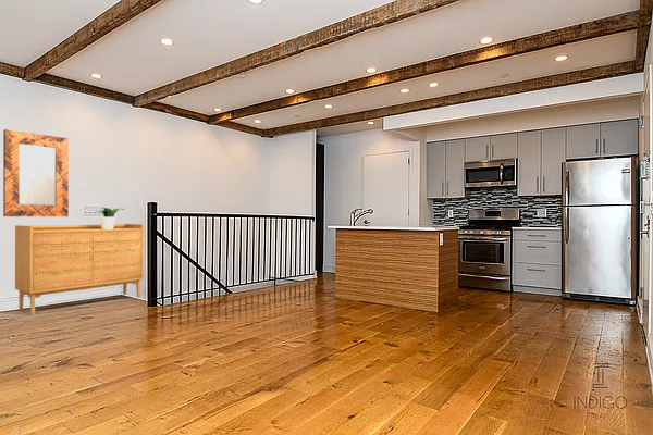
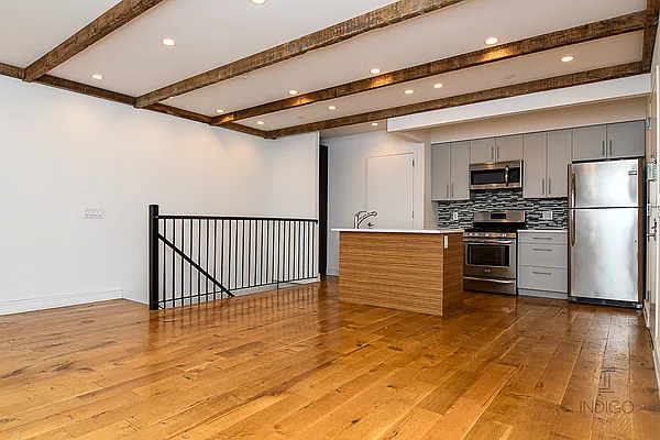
- potted plant (109, 217)
- home mirror (37, 175)
- sideboard (84, 263)
